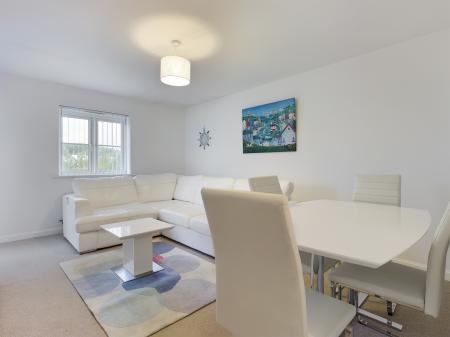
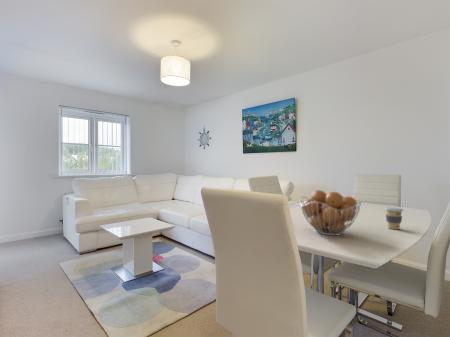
+ fruit basket (328, 211)
+ coffee cup (393, 217)
